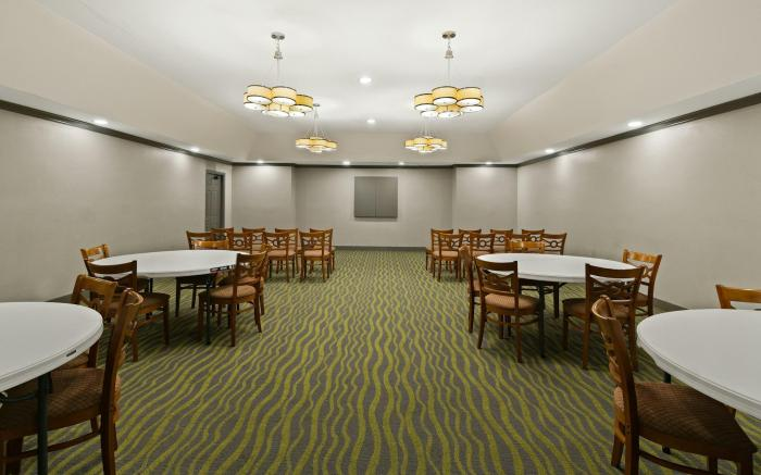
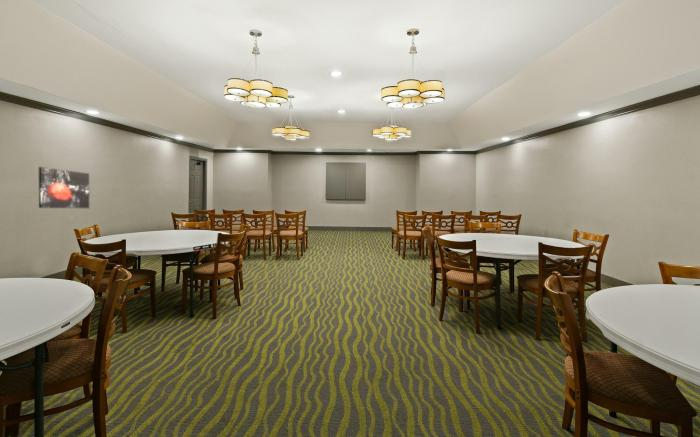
+ wall art (66, 189)
